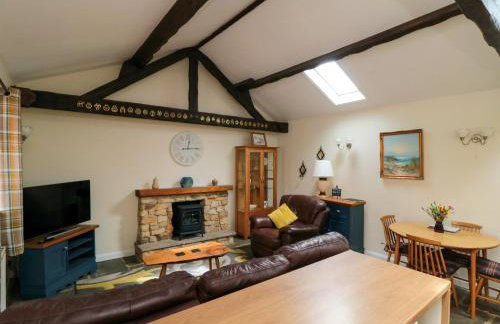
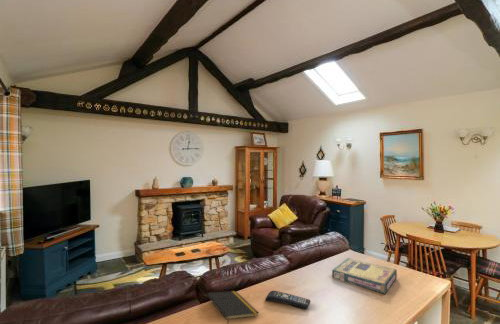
+ remote control (287, 299)
+ notepad (231, 303)
+ video game box (364, 273)
